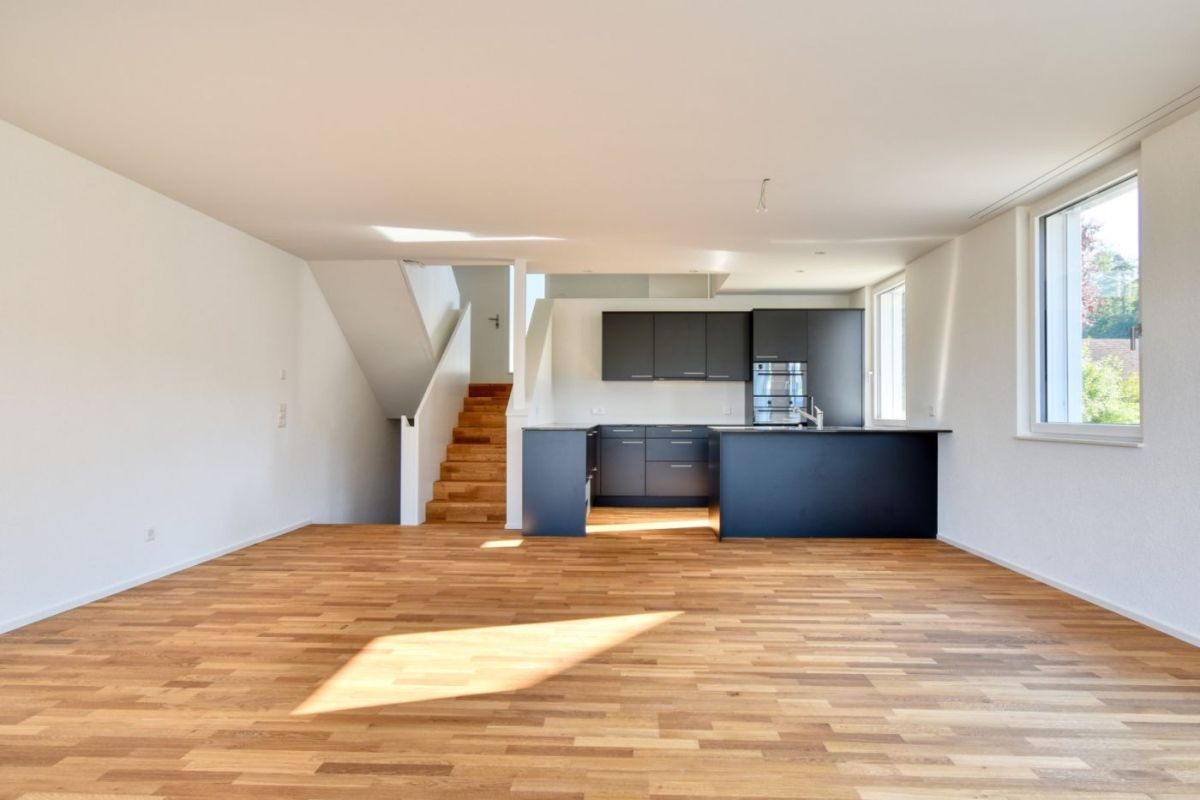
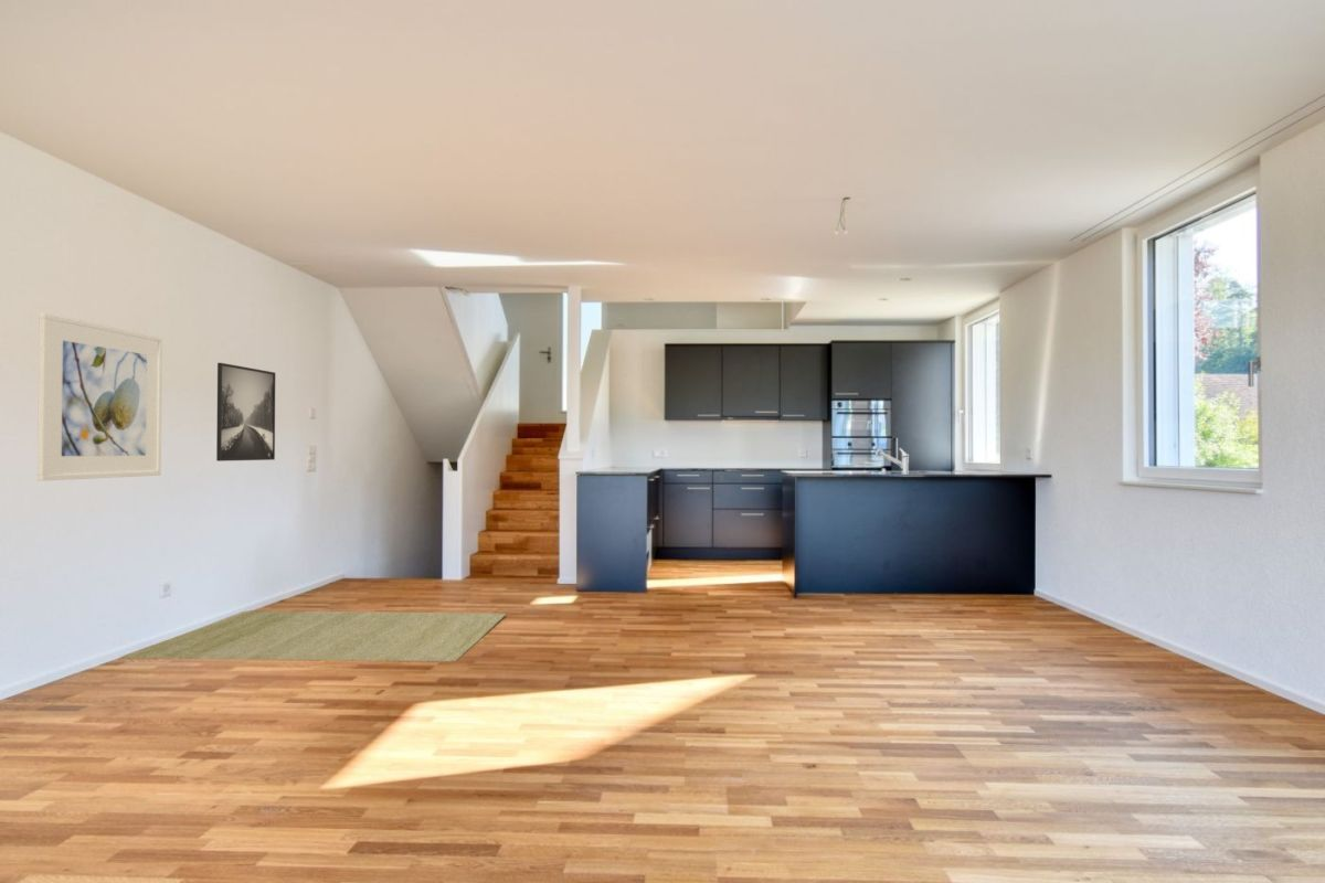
+ rug (336, 632)
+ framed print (247, 414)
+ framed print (106, 402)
